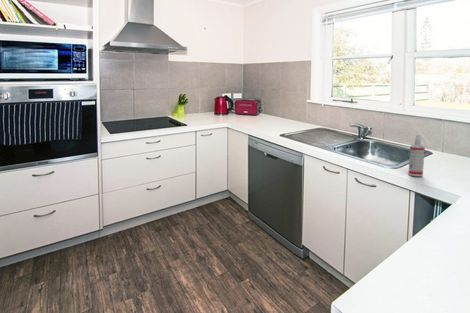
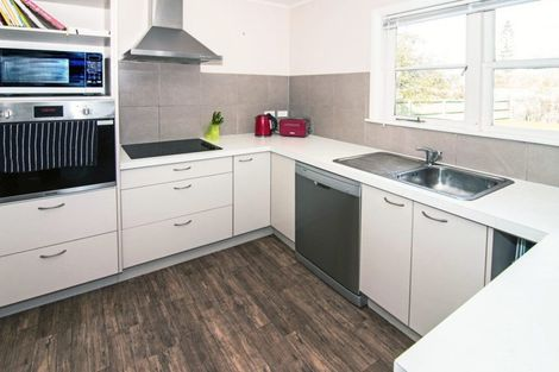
- spray bottle (416, 155)
